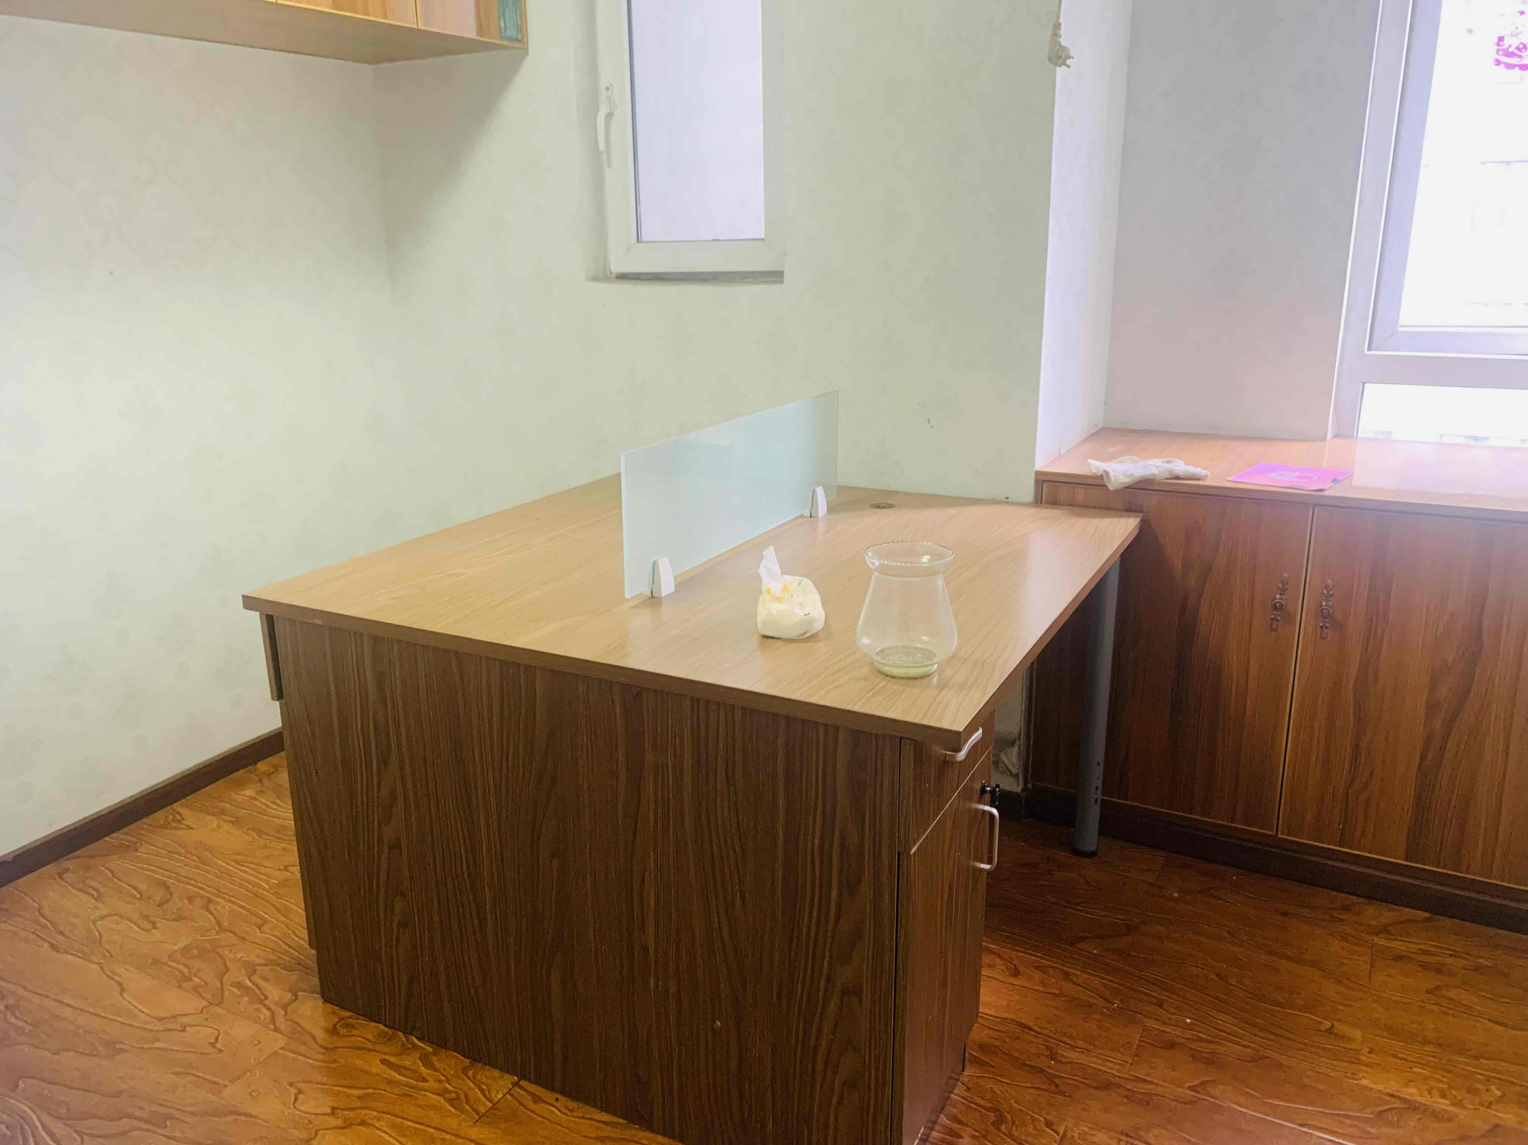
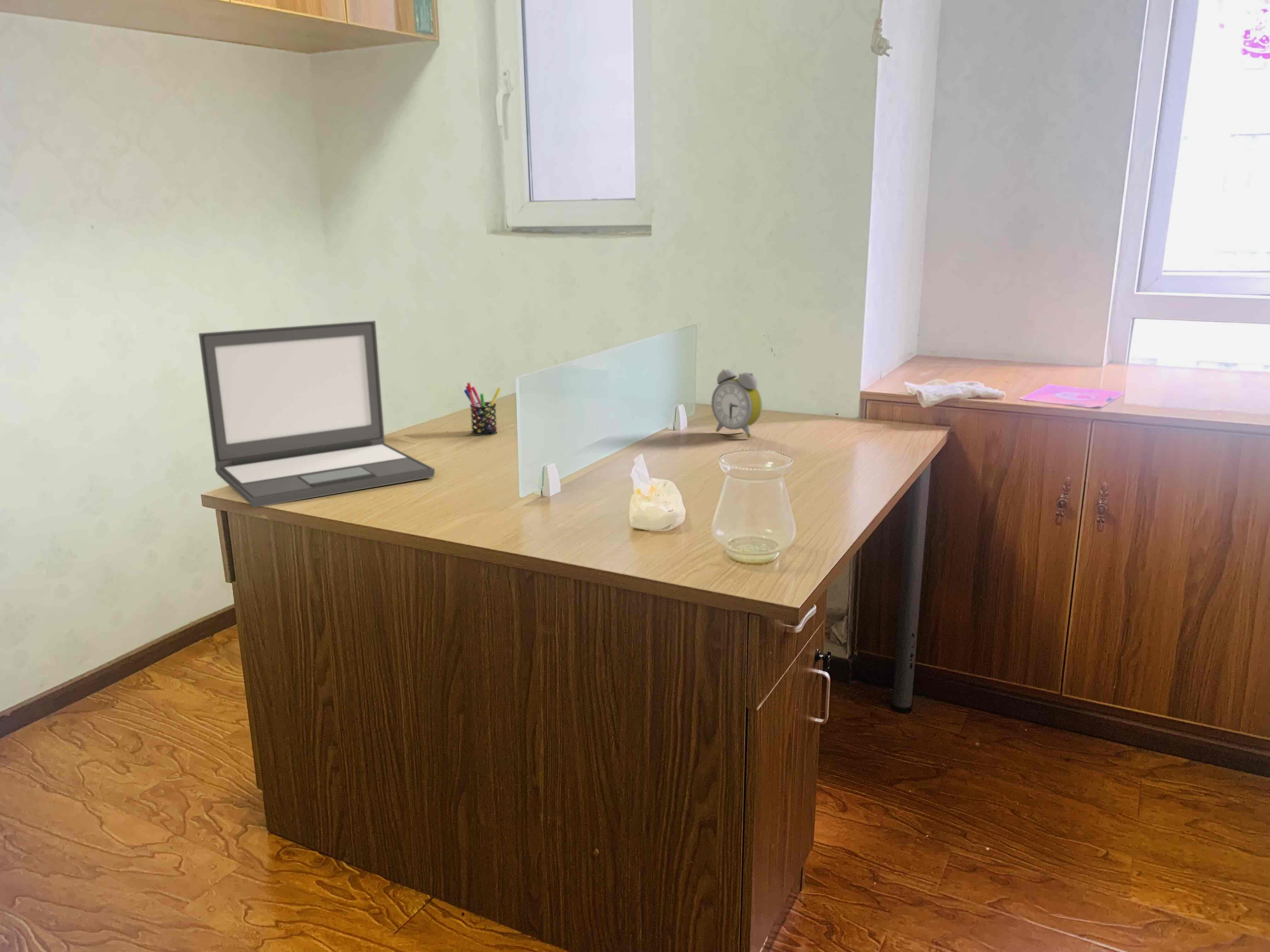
+ laptop (318, 406)
+ pen holder (482, 409)
+ alarm clock (739, 402)
